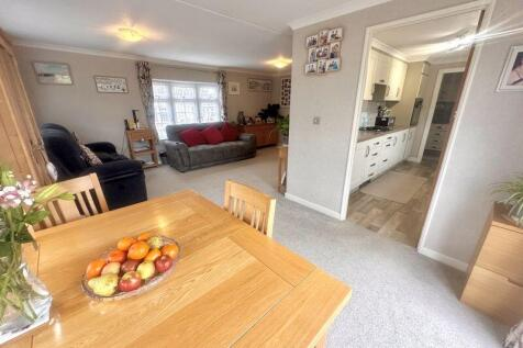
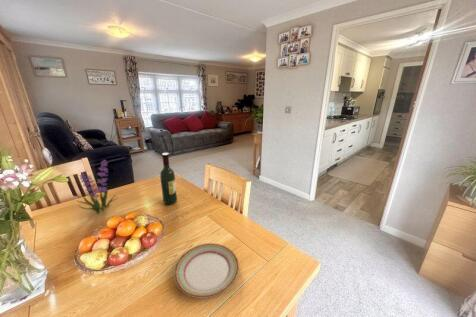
+ wine bottle (167, 178)
+ plant (95, 184)
+ plate (207, 268)
